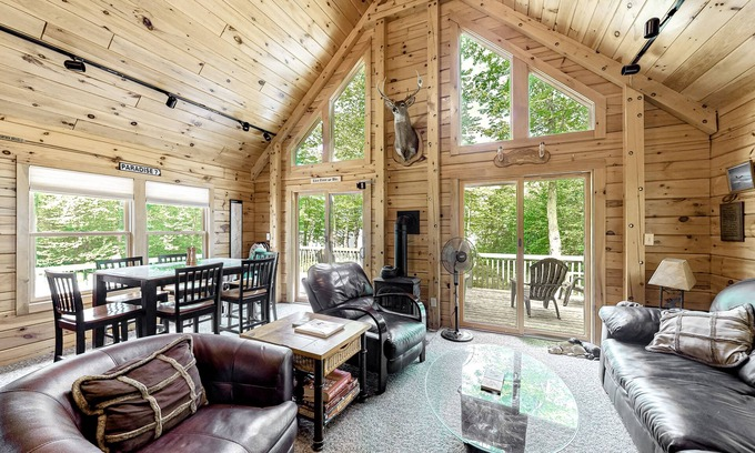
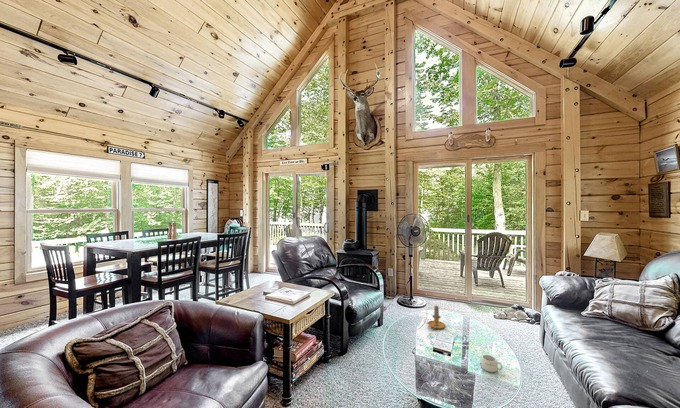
+ mug (491, 364)
+ candle (434, 315)
